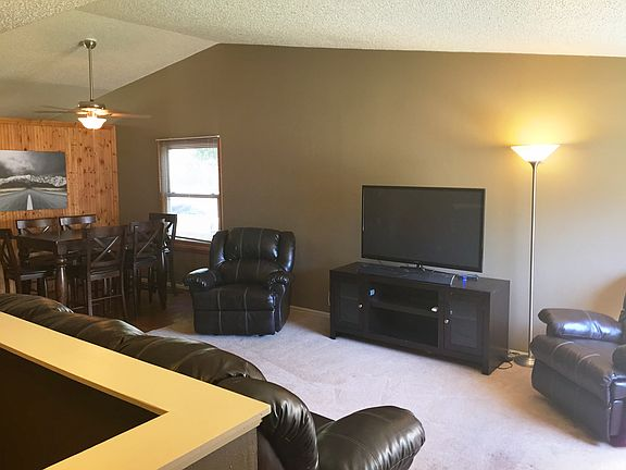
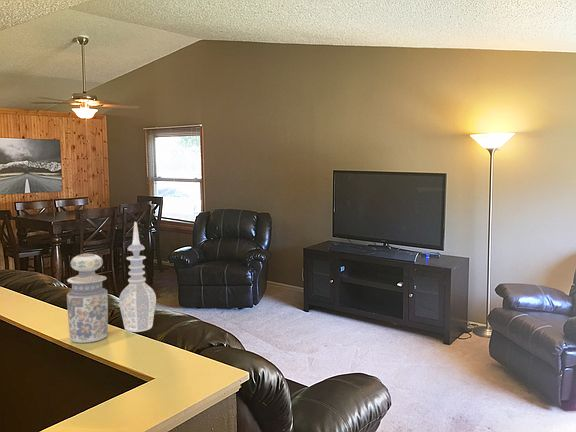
+ decorative vase (106, 278)
